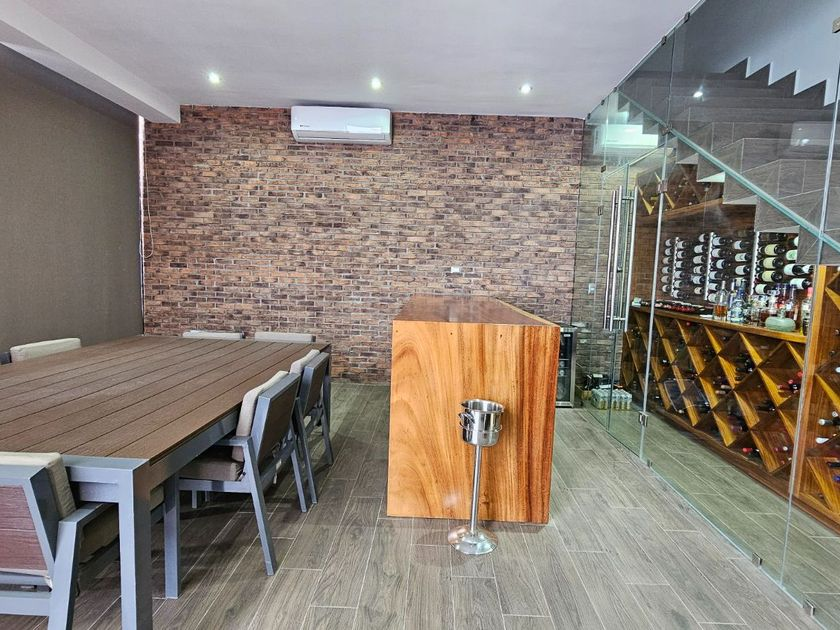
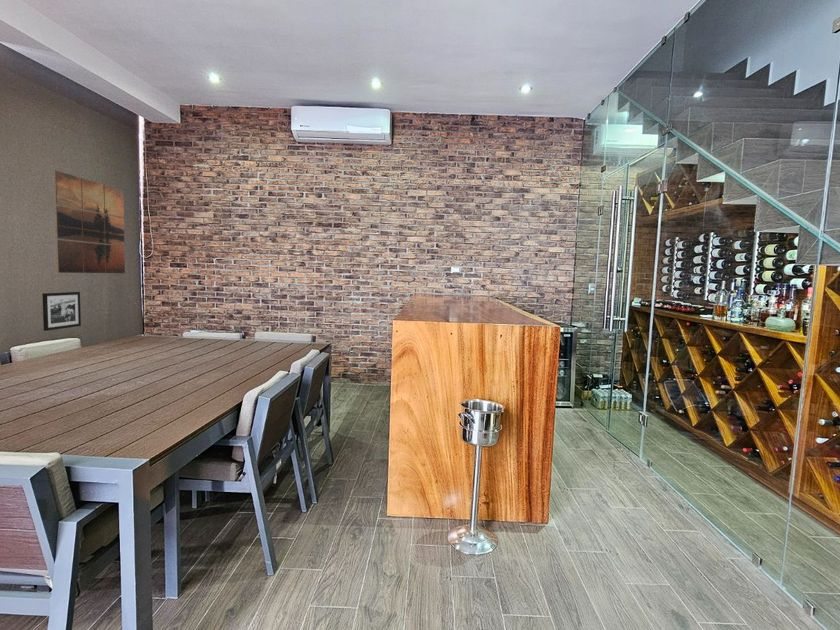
+ picture frame (62, 310)
+ wall art (93, 227)
